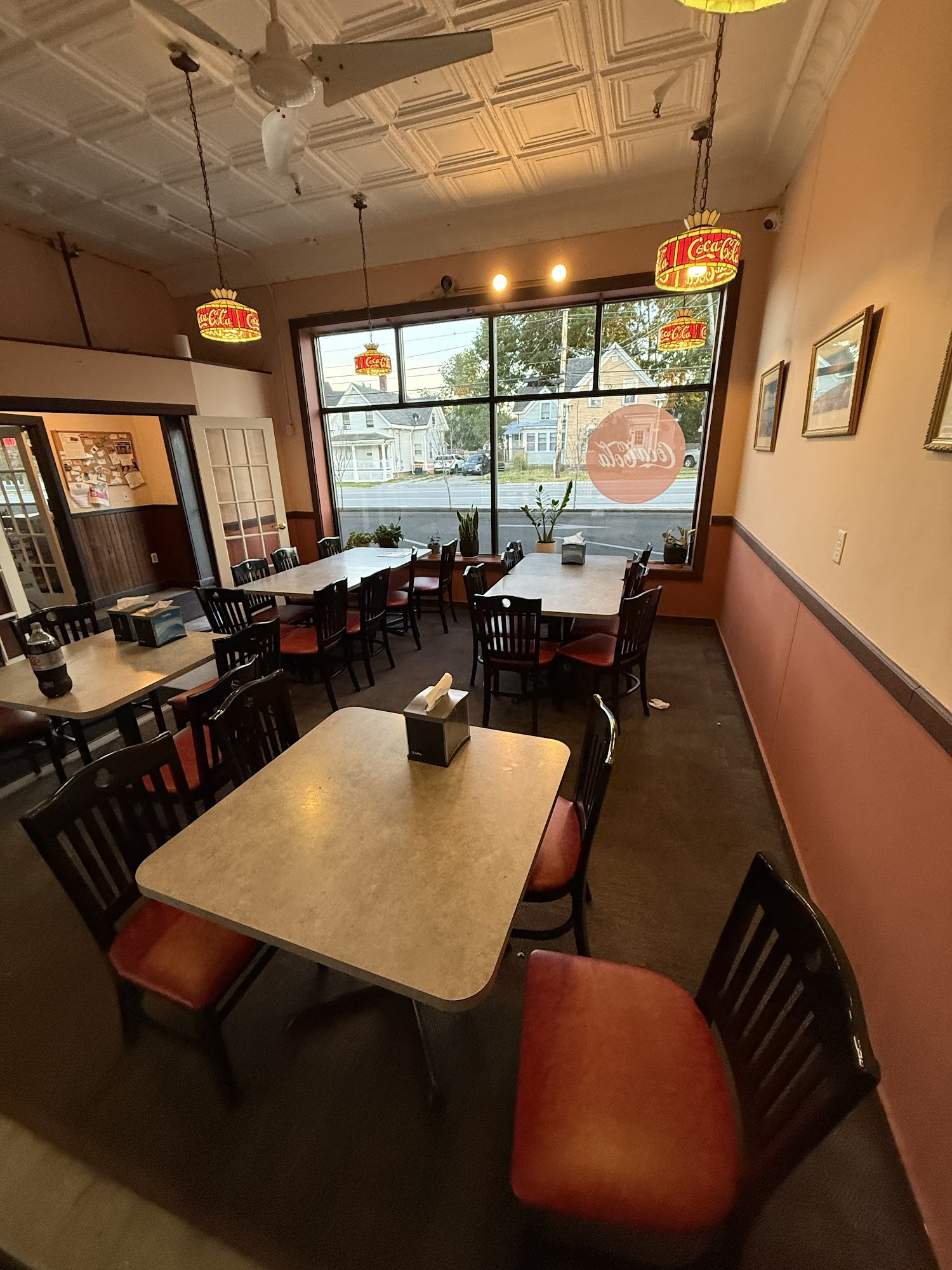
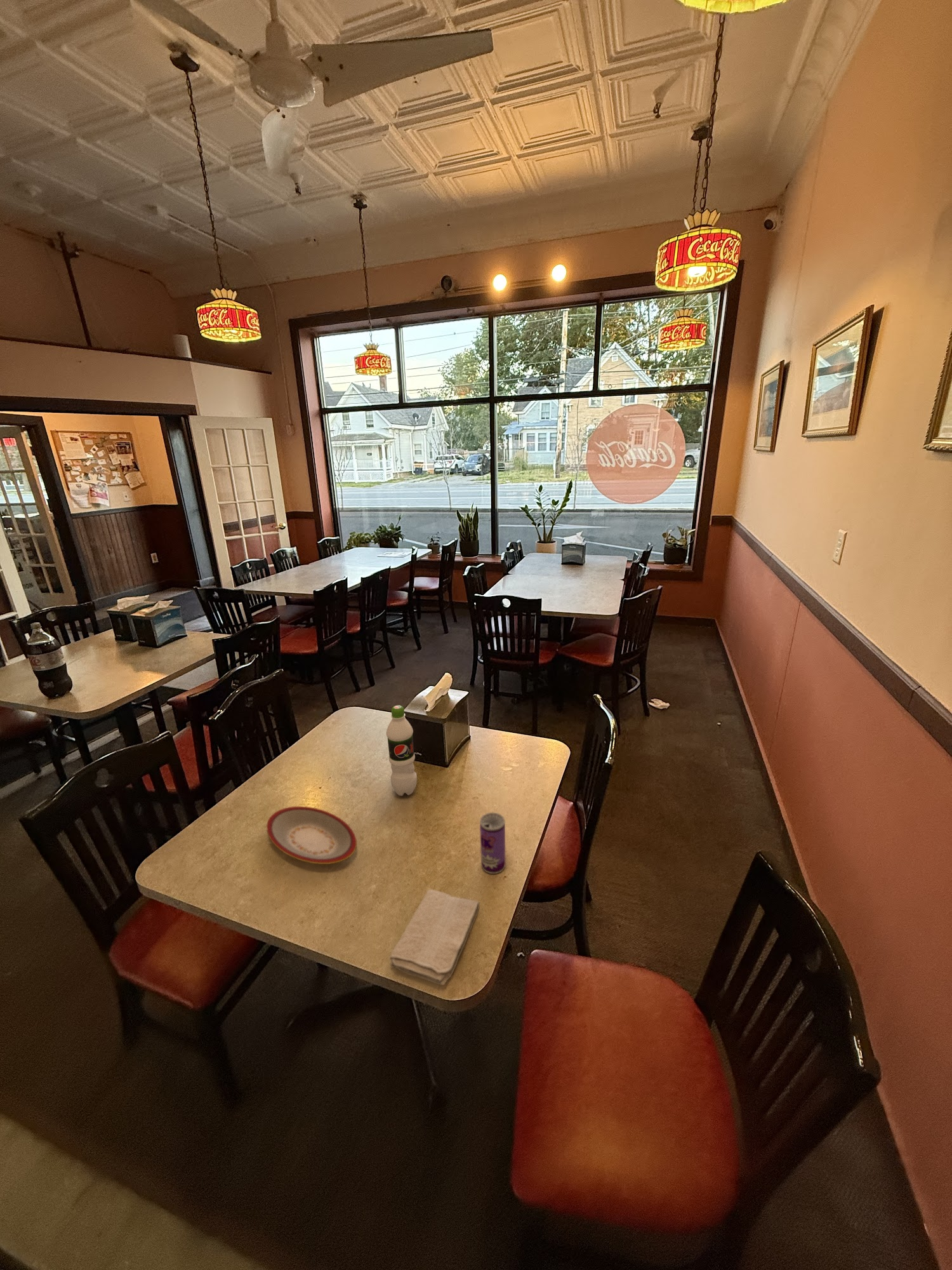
+ pop (401, 750)
+ washcloth (436, 932)
+ beverage can (493, 843)
+ plate (311, 836)
